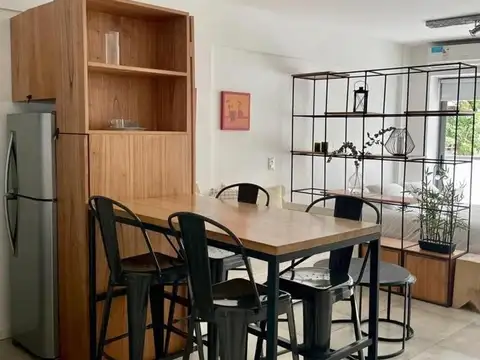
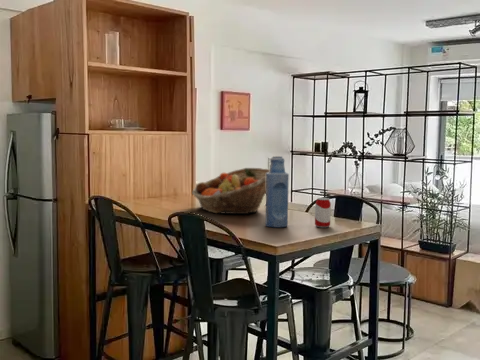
+ bottle (277, 191)
+ beverage can (322, 212)
+ fruit basket (233, 189)
